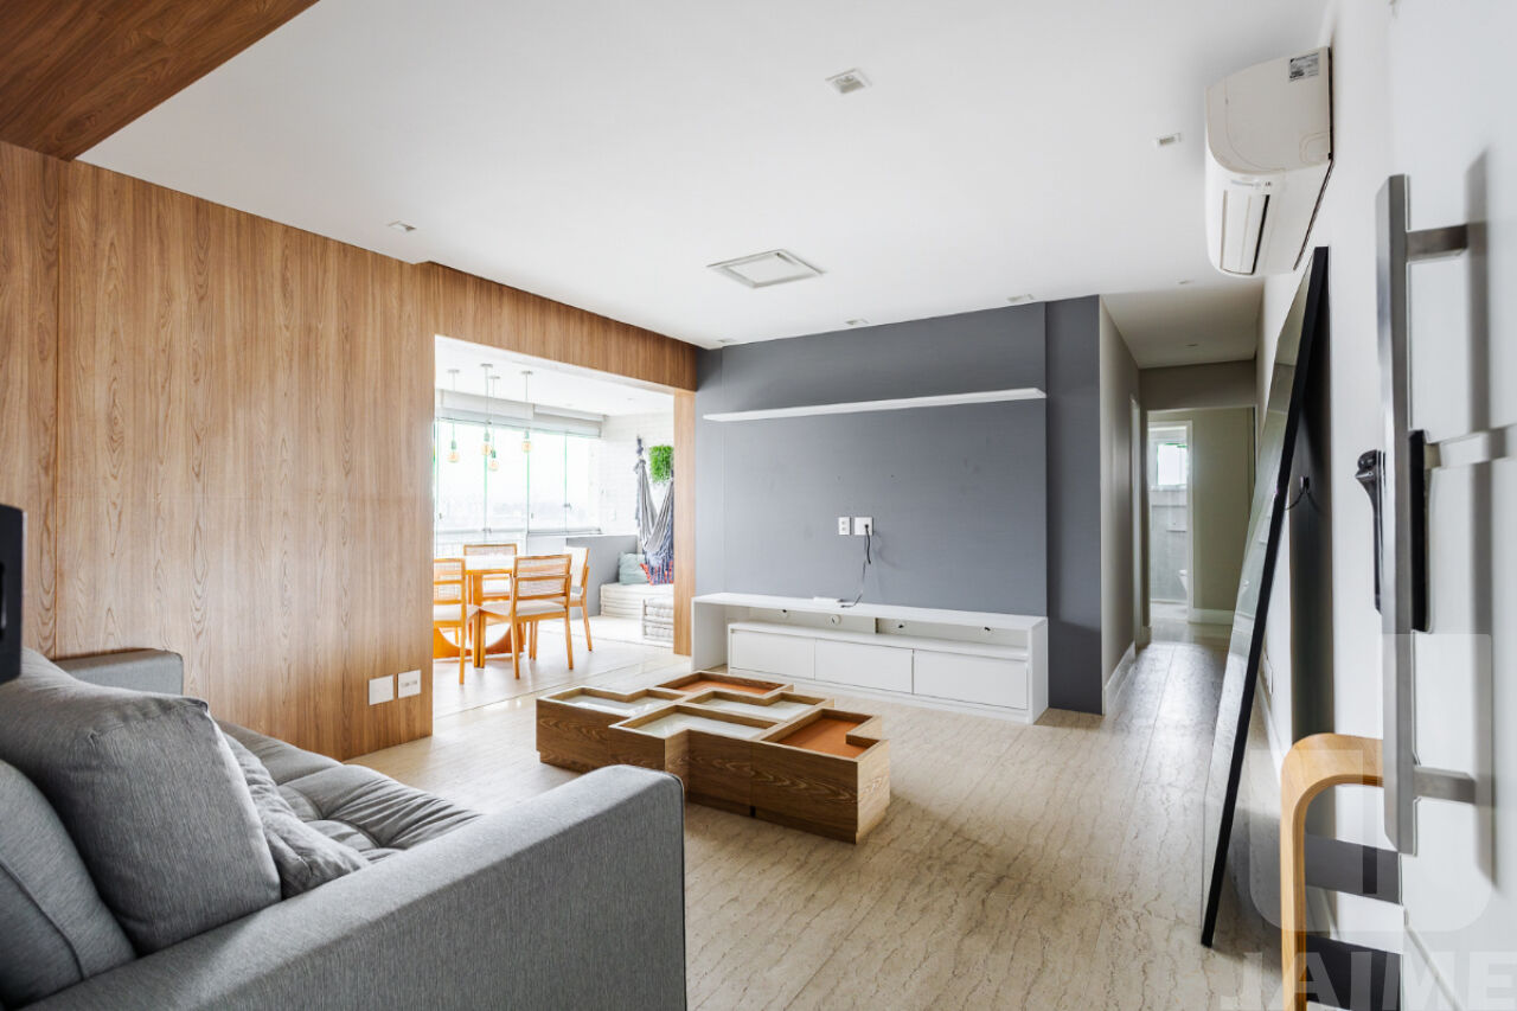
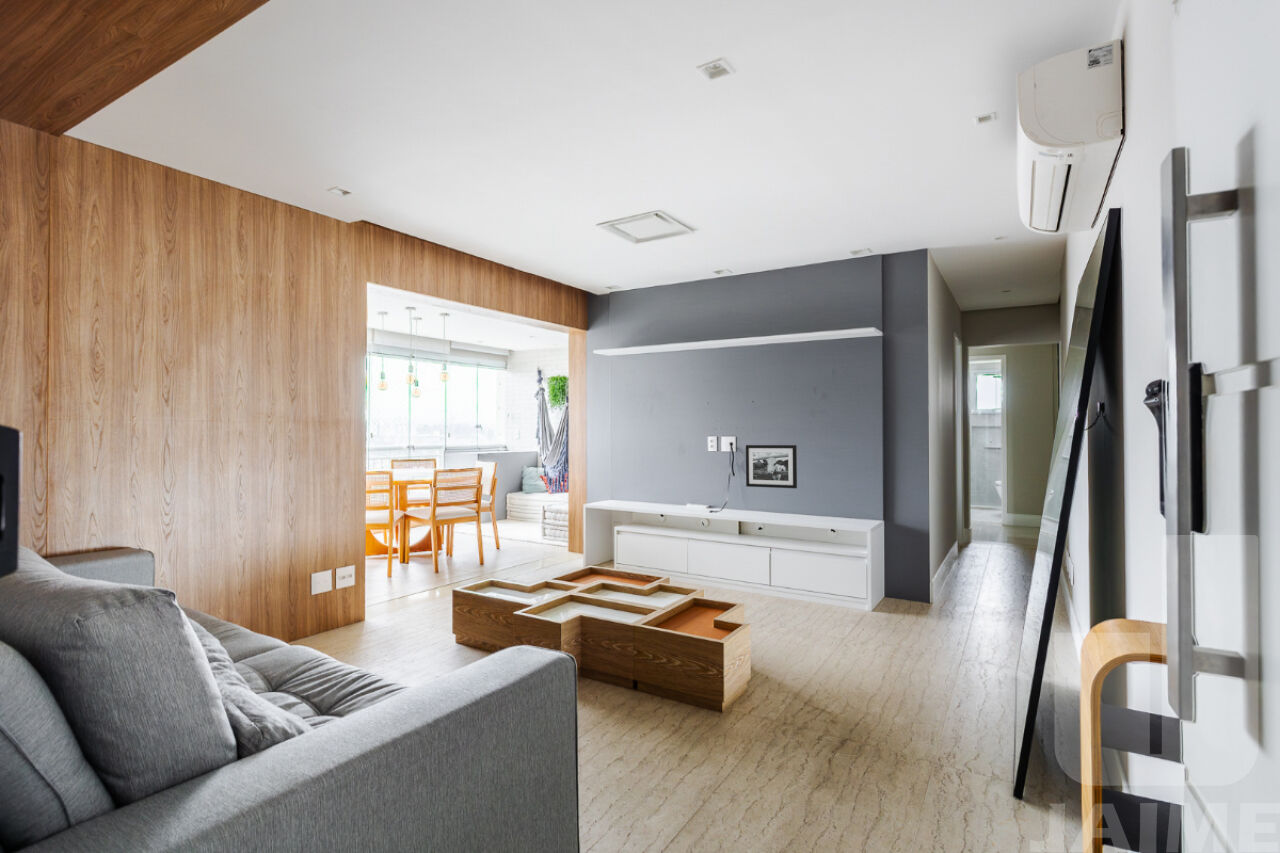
+ picture frame (770, 466)
